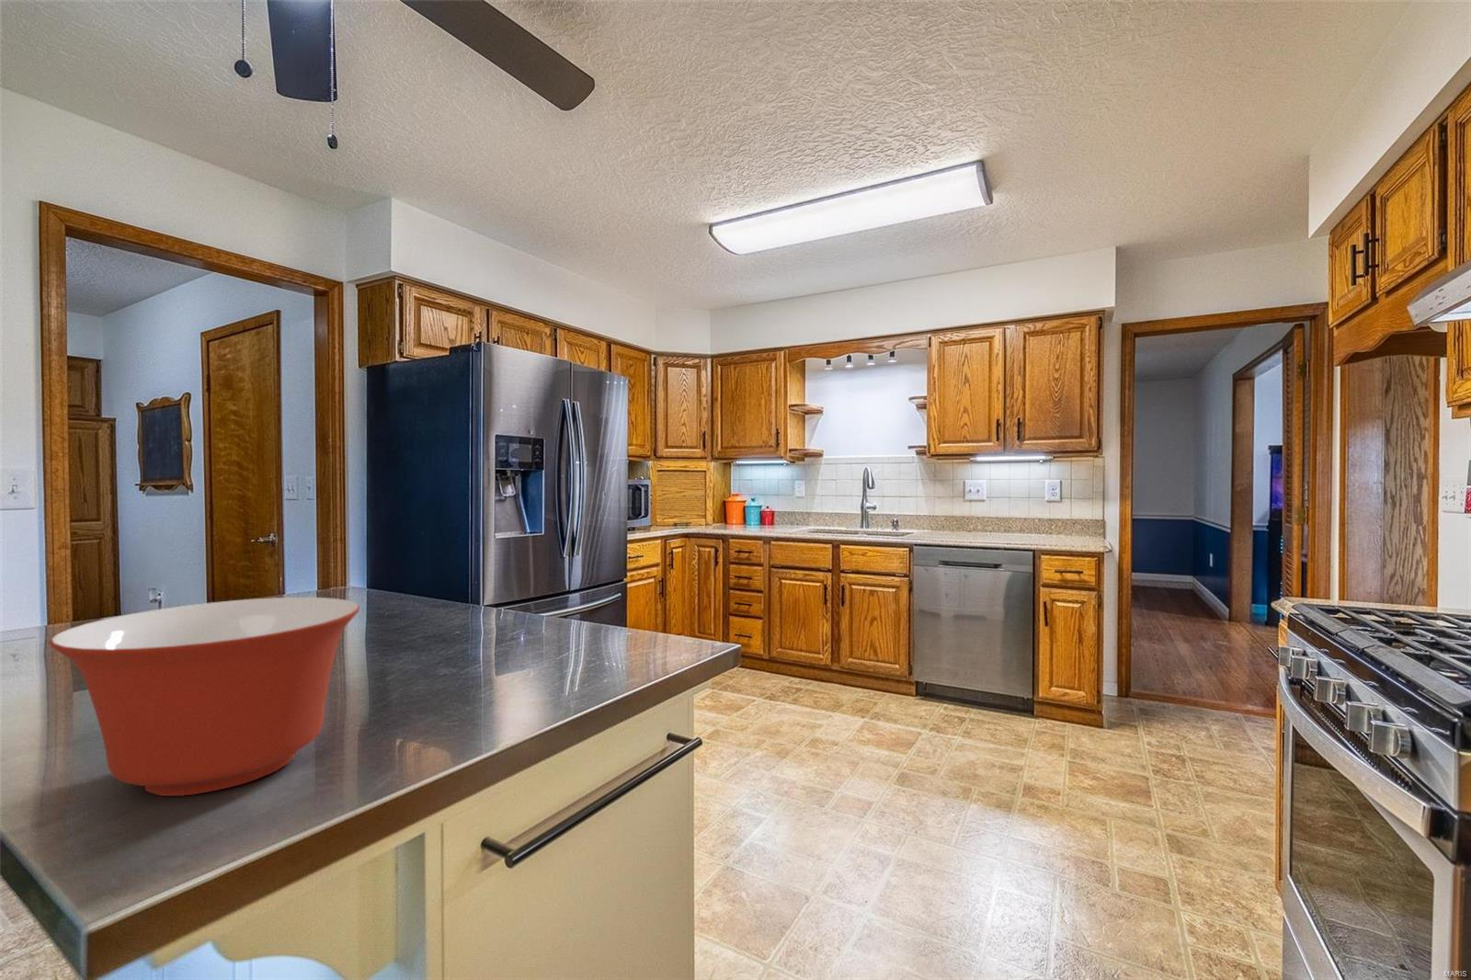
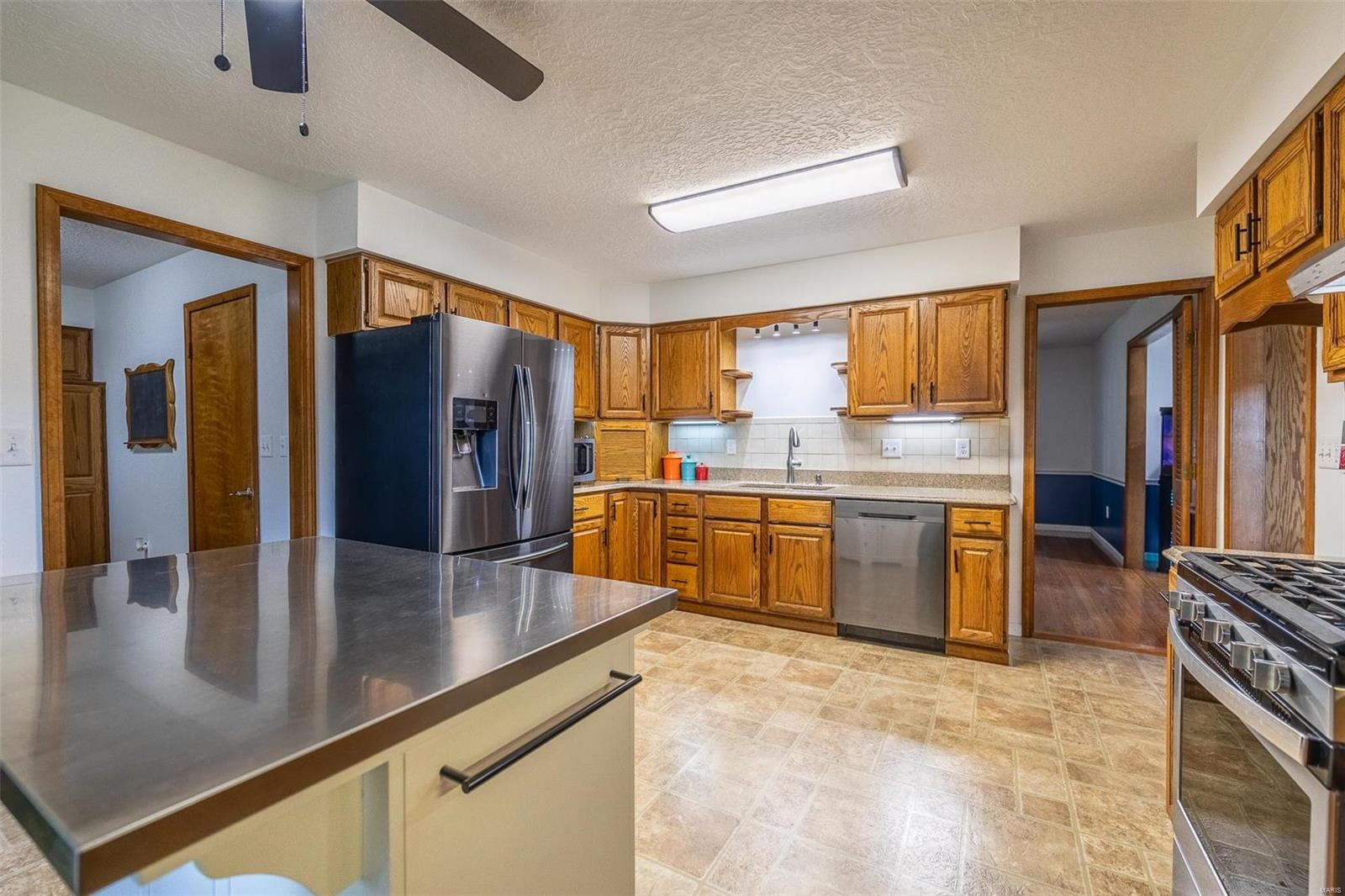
- mixing bowl (223, 692)
